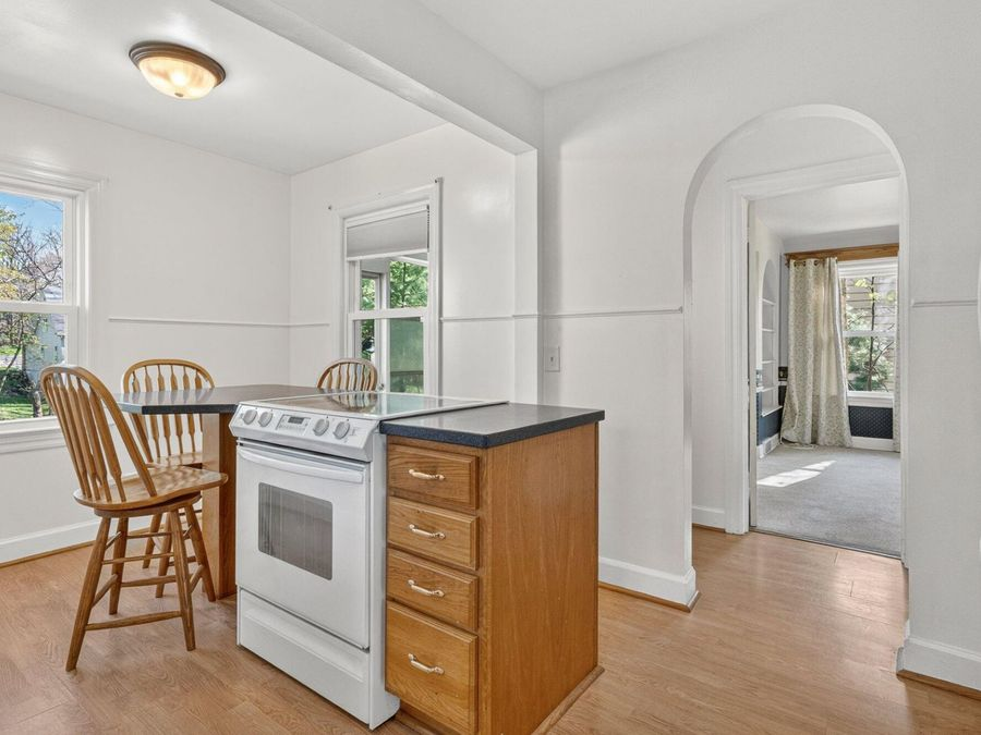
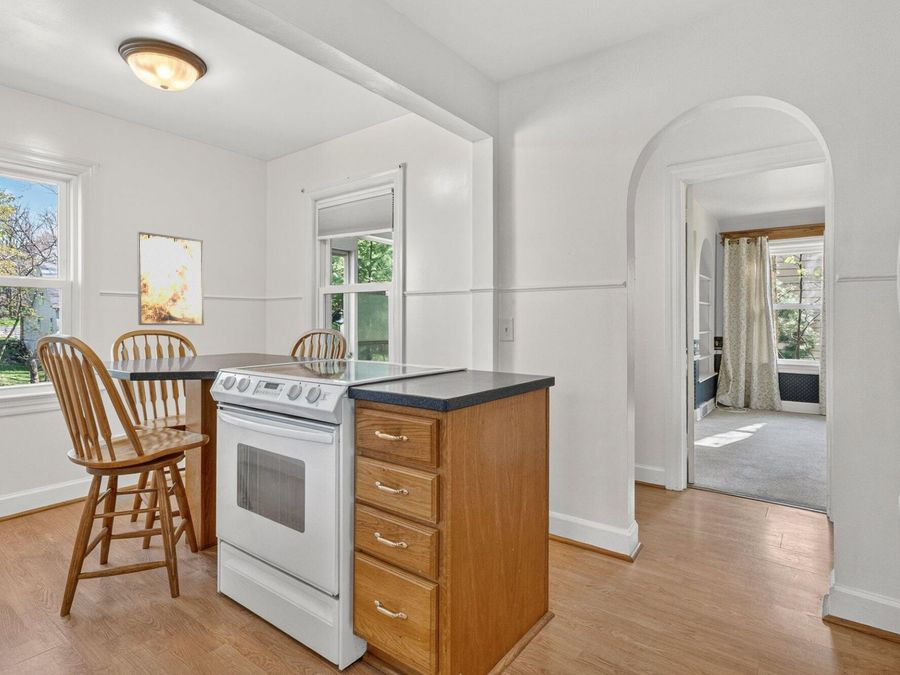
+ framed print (172, 280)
